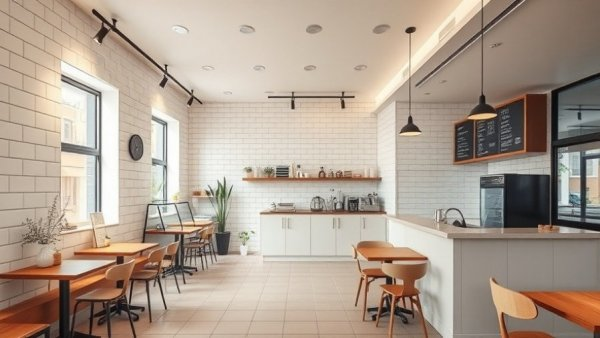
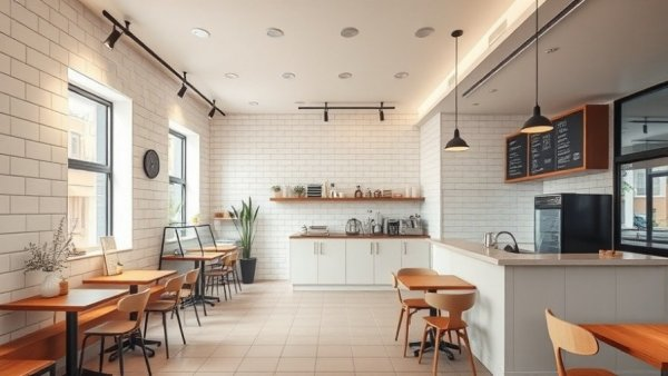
- house plant (245, 242)
